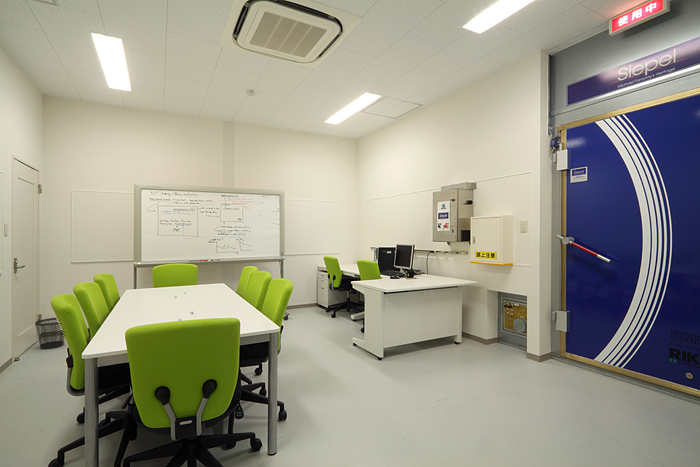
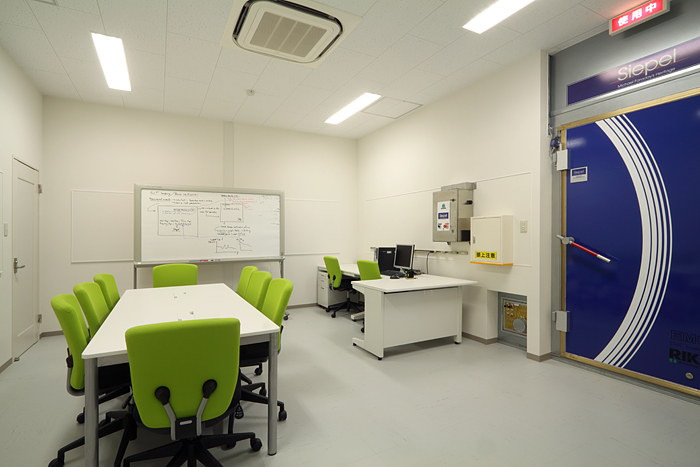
- wastebasket (52, 333)
